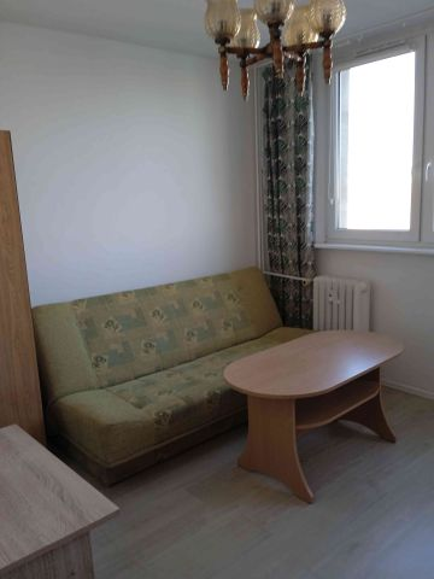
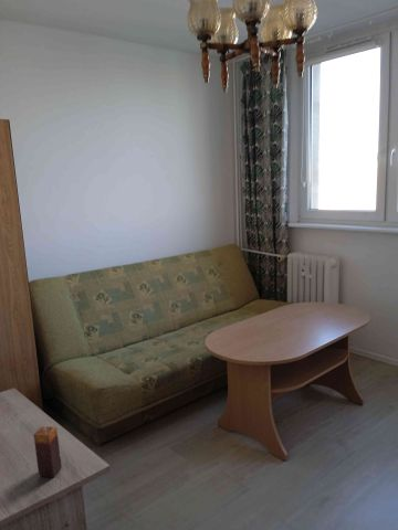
+ candle (48, 451)
